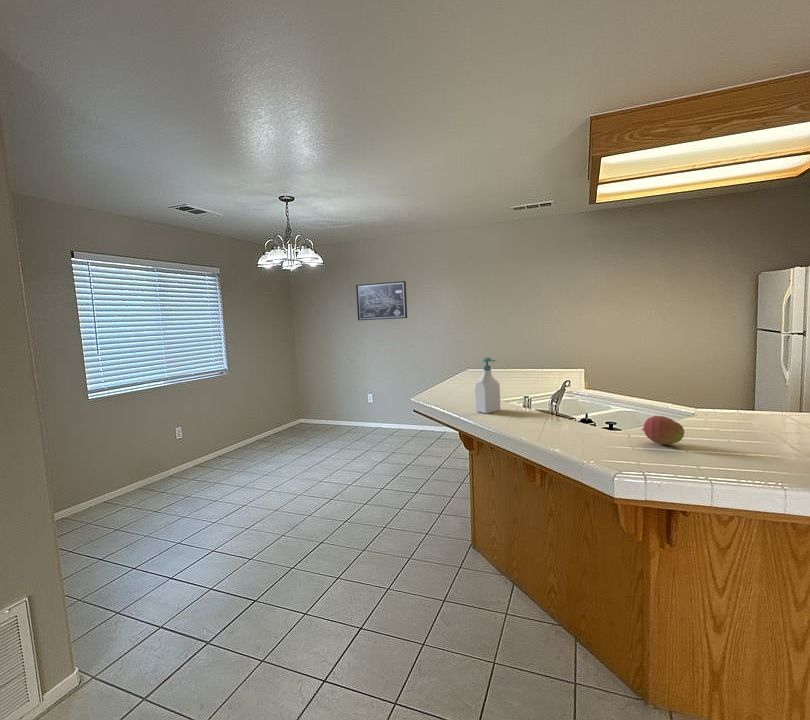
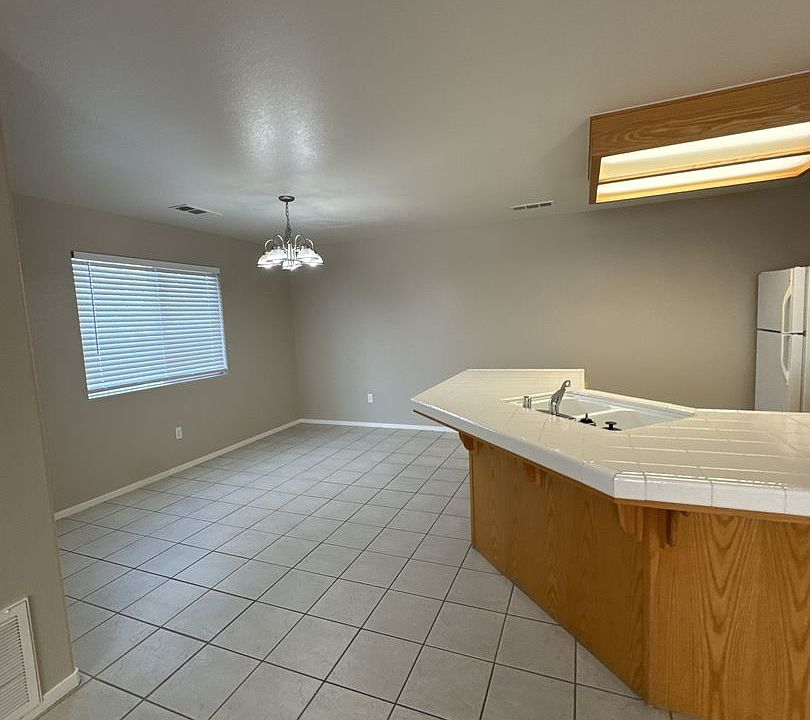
- wall art (381, 301)
- soap bottle (488, 384)
- fruit (662, 430)
